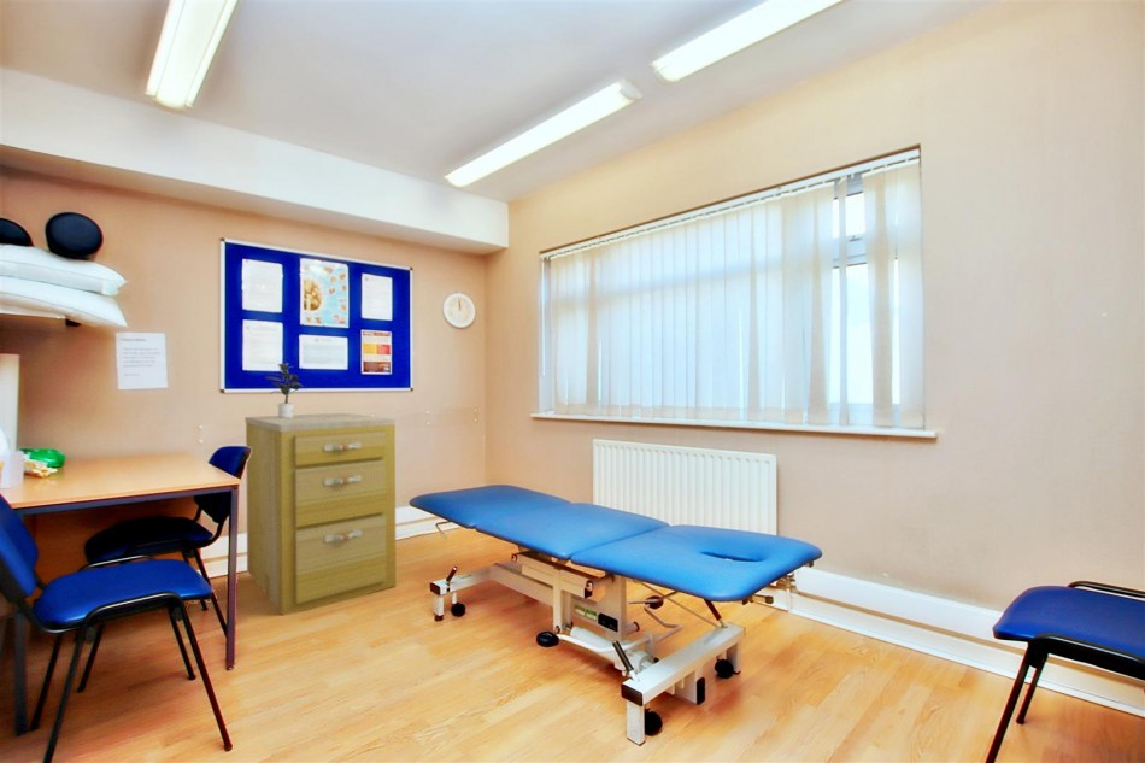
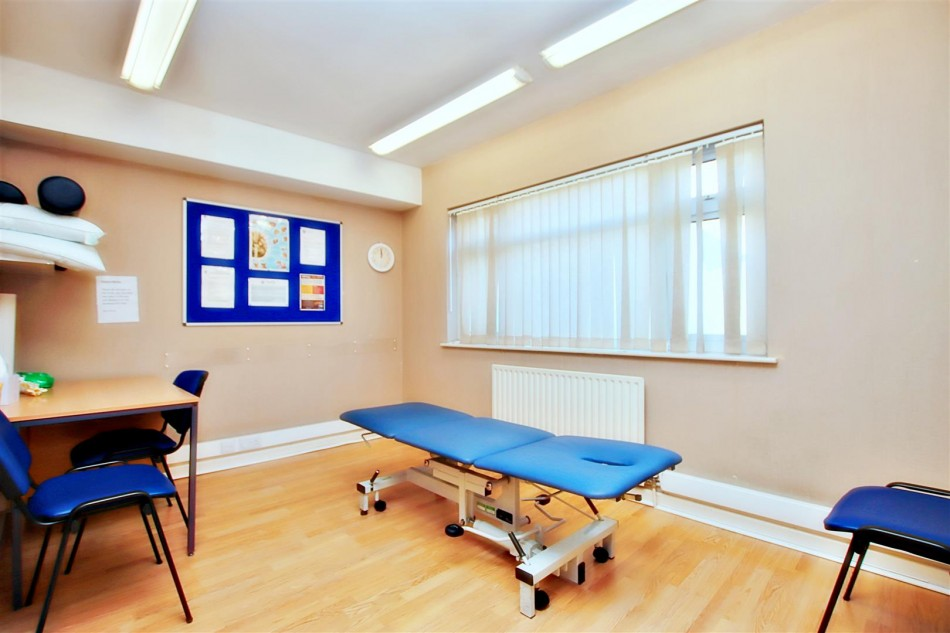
- filing cabinet (318, 498)
- potted plant (288, 389)
